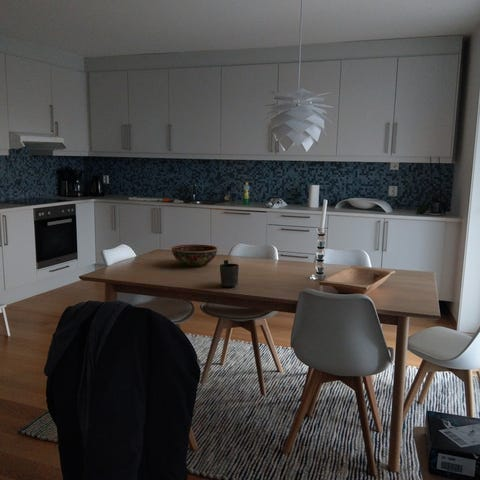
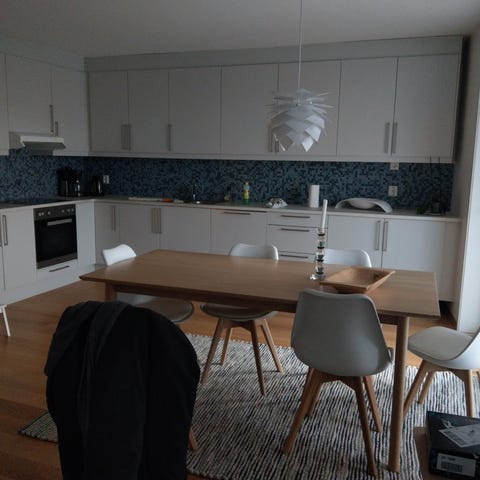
- bowl (194, 256)
- mug (229, 273)
